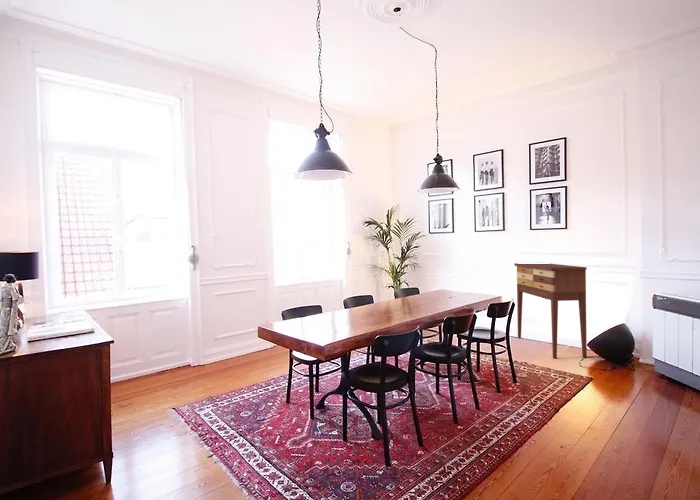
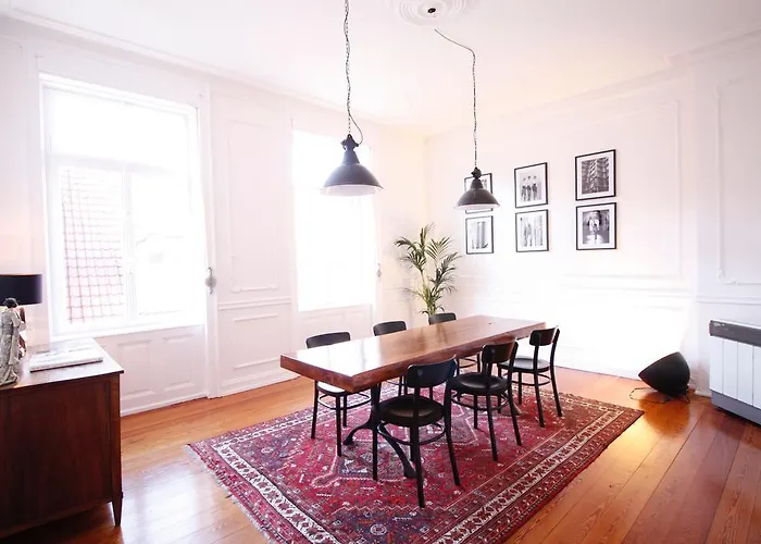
- console table (551, 306)
